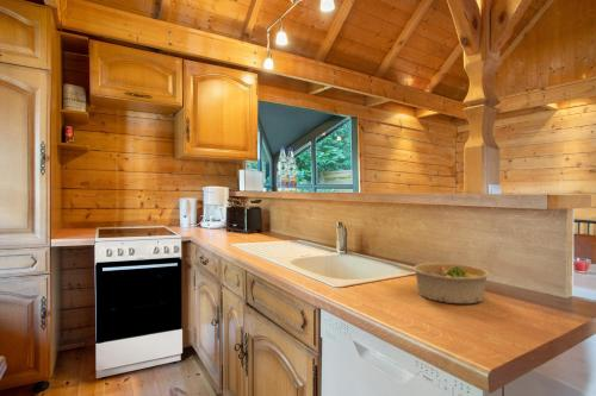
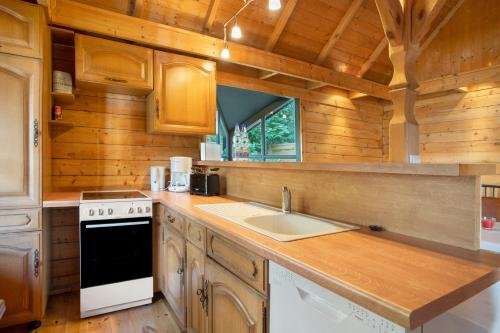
- bowl (449, 281)
